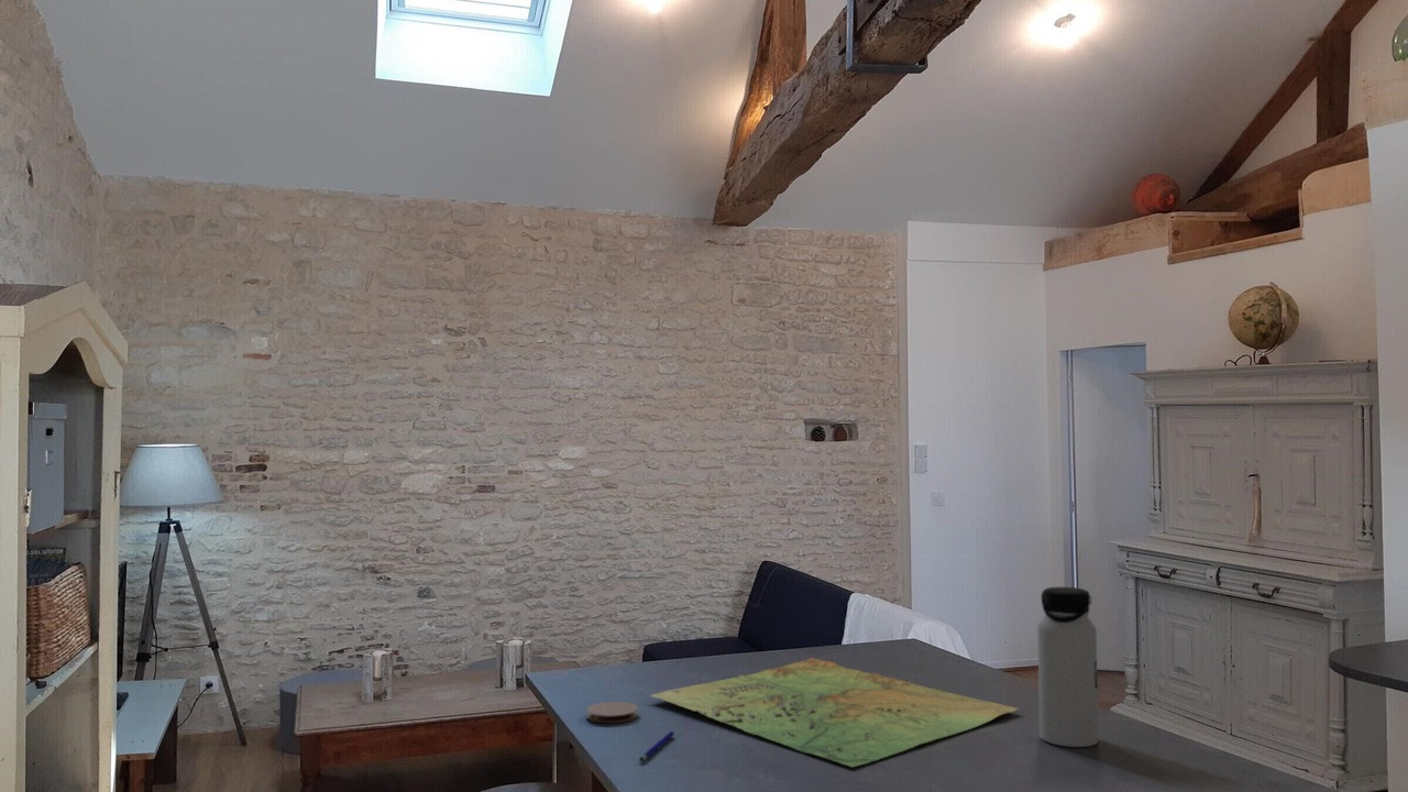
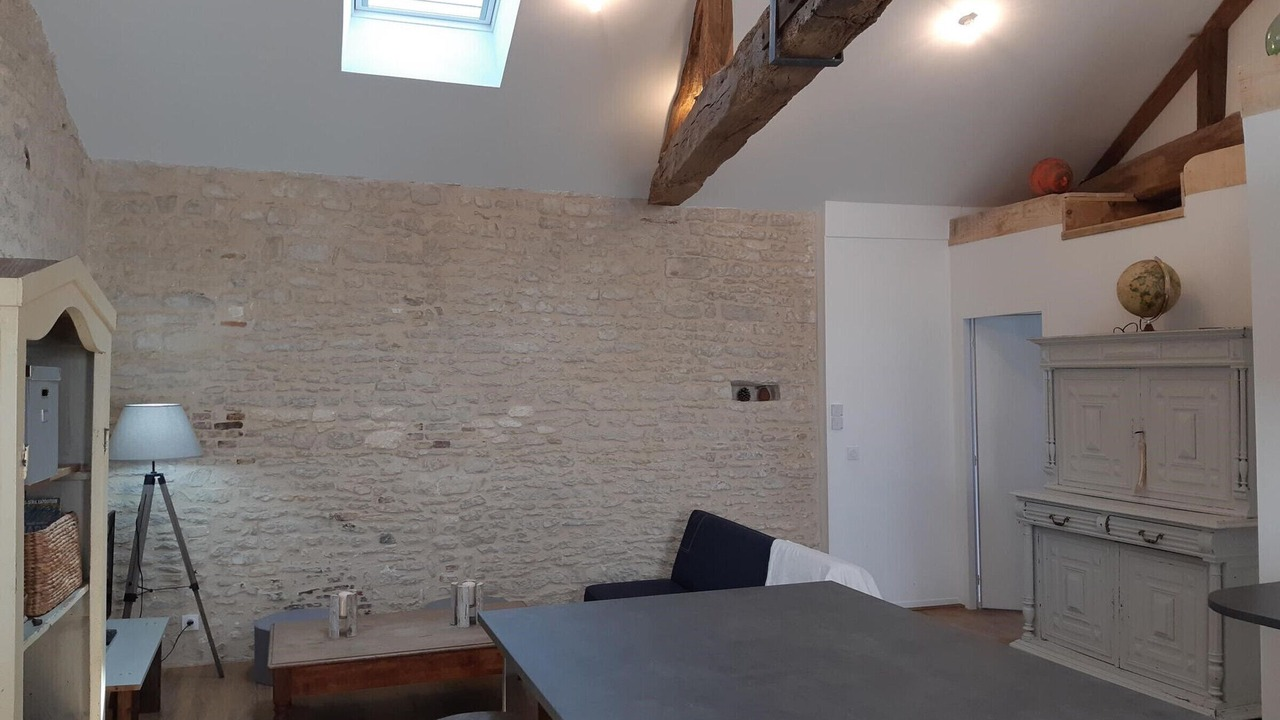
- pen (657, 746)
- coaster (612, 712)
- board game (828, 701)
- water bottle (1067, 663)
